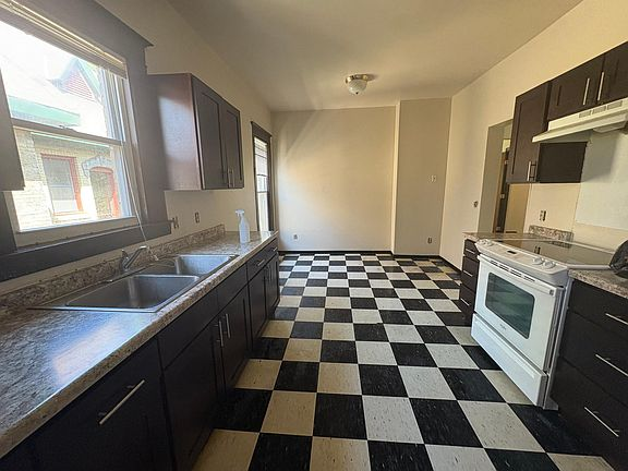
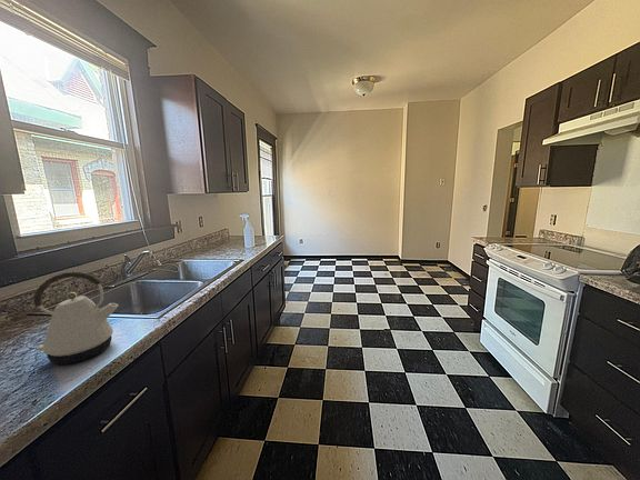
+ kettle (78, 312)
